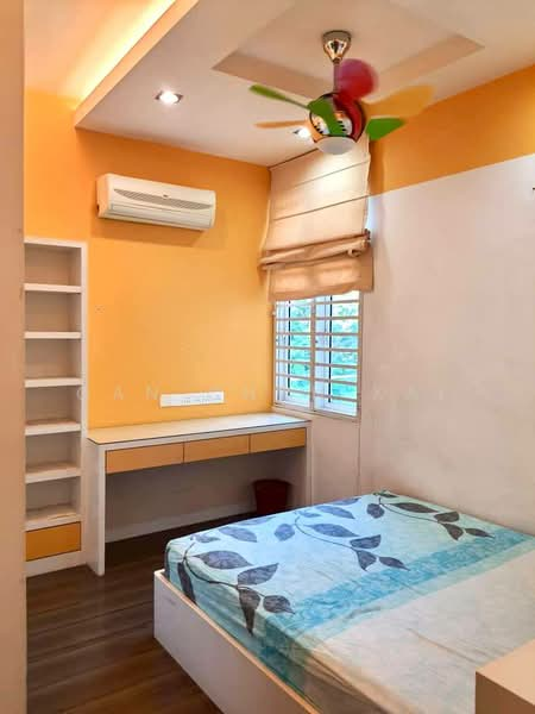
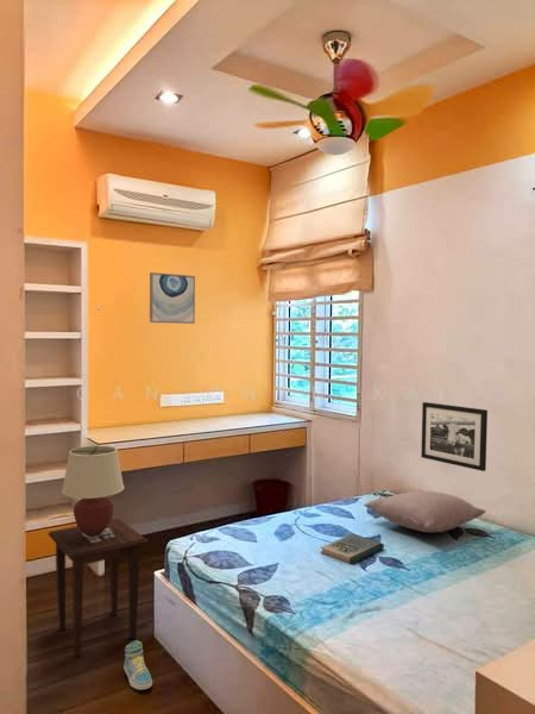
+ sneaker (137, 662)
+ pillow (422, 508)
+ picture frame (452, 434)
+ side table (111, 582)
+ book (352, 547)
+ table lamp (93, 494)
+ wall art (172, 299)
